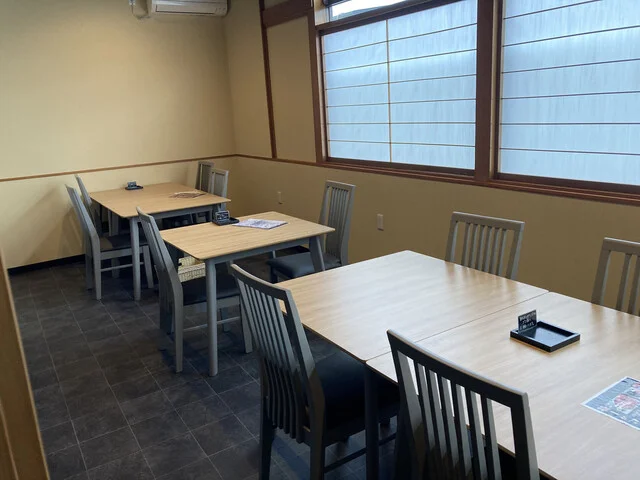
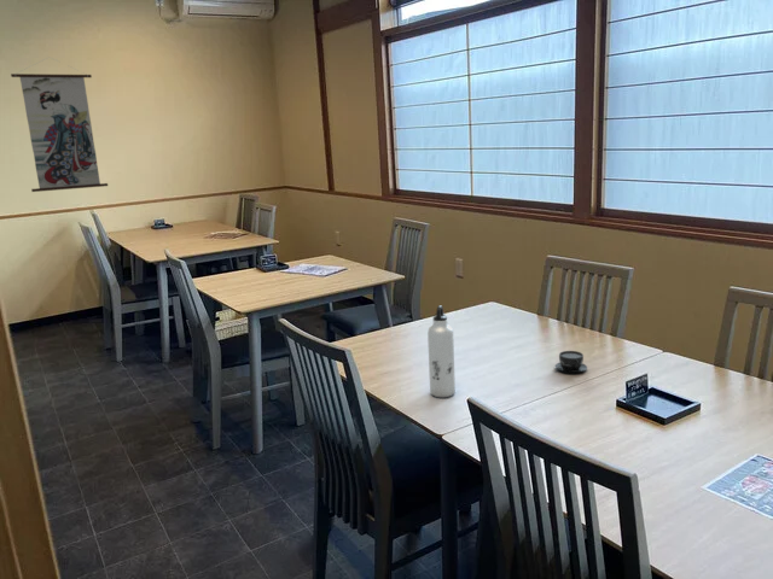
+ wall scroll (60, 124)
+ water bottle (441, 350)
+ teacup (569, 362)
